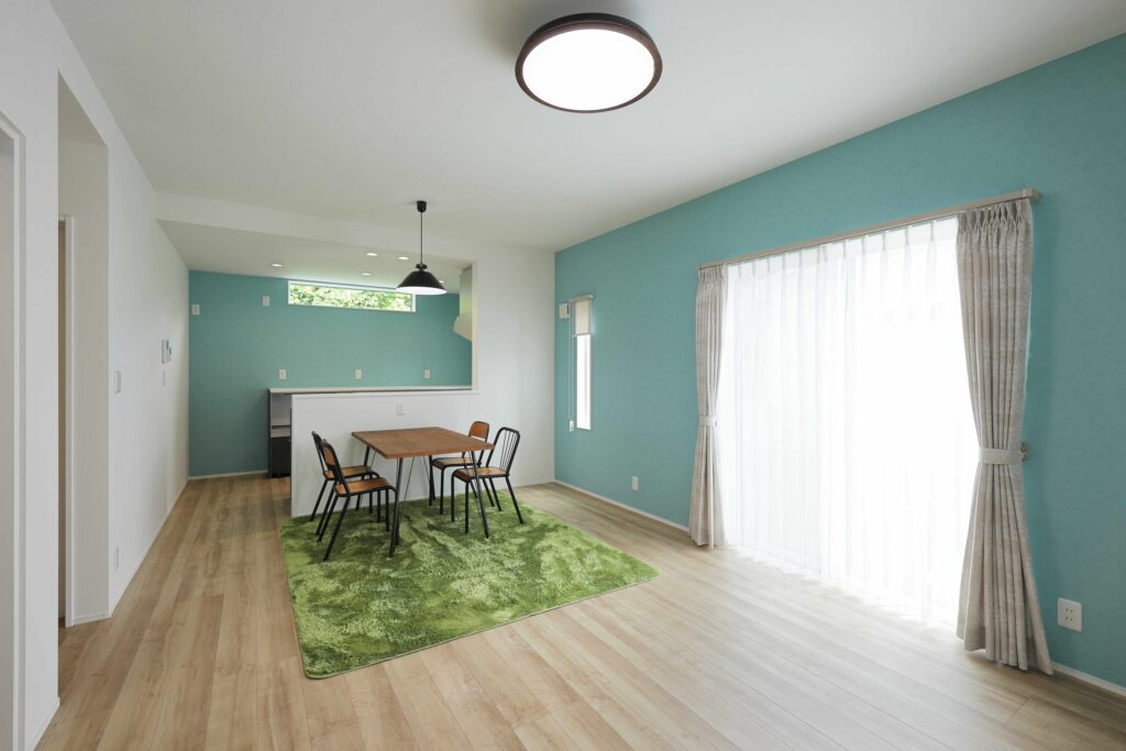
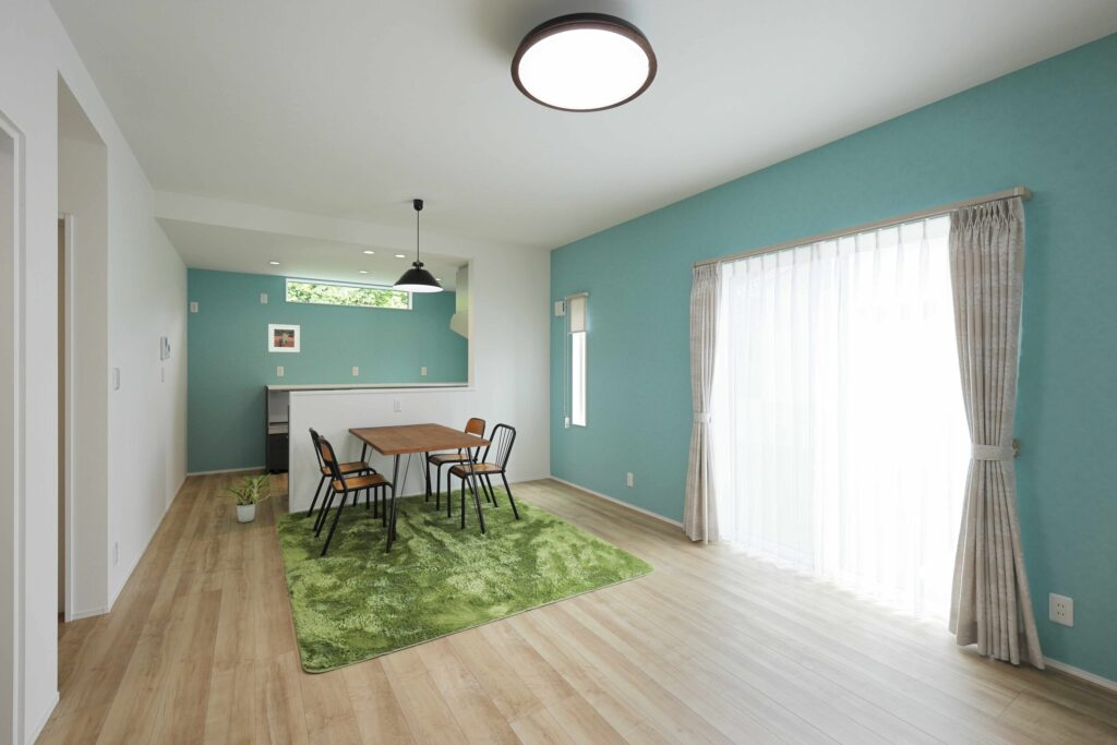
+ potted plant (251, 497)
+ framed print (284, 338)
